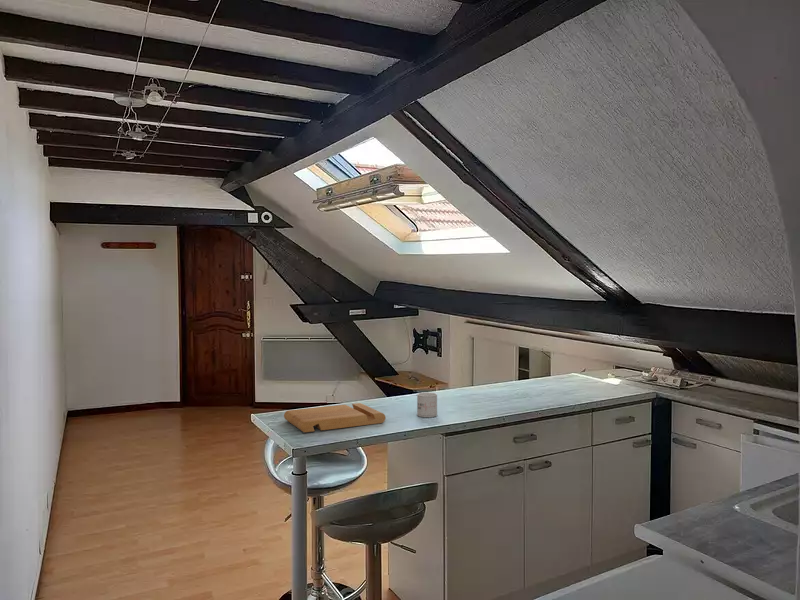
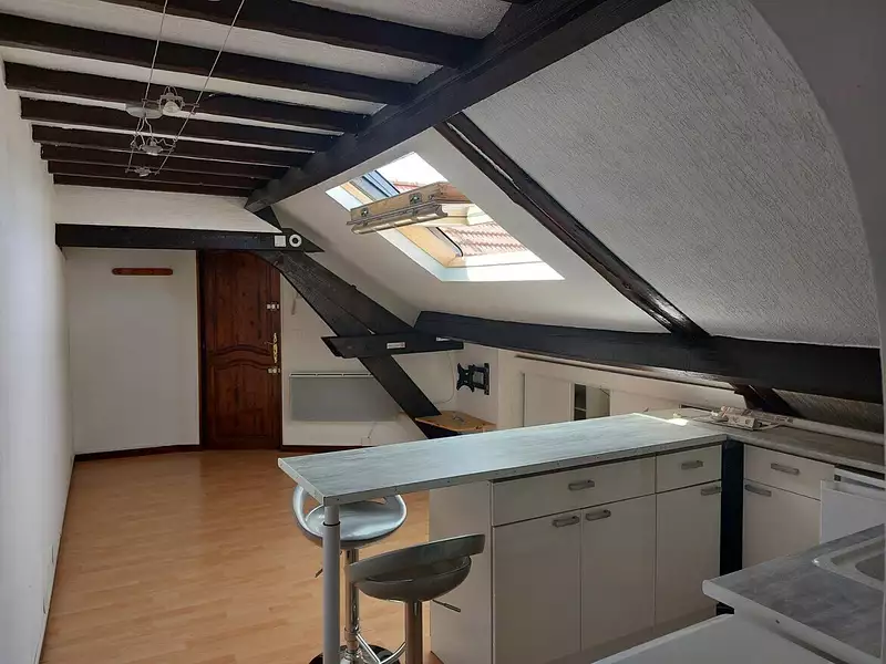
- cutting board (334, 416)
- mug (425, 403)
